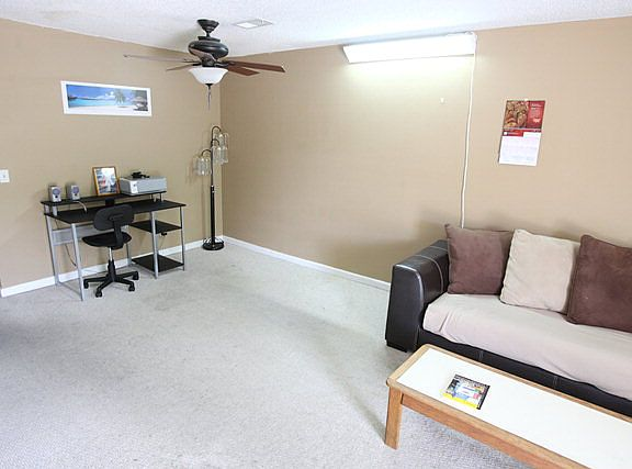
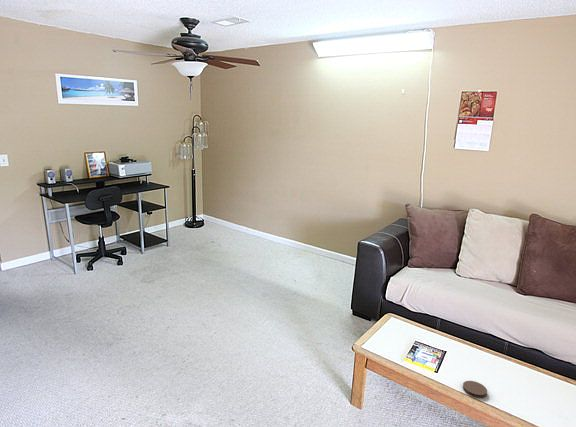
+ coaster (474, 388)
